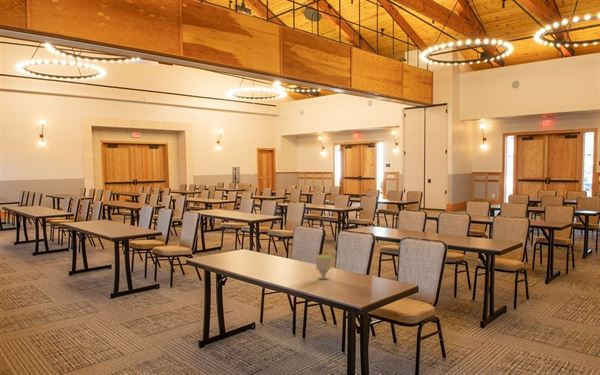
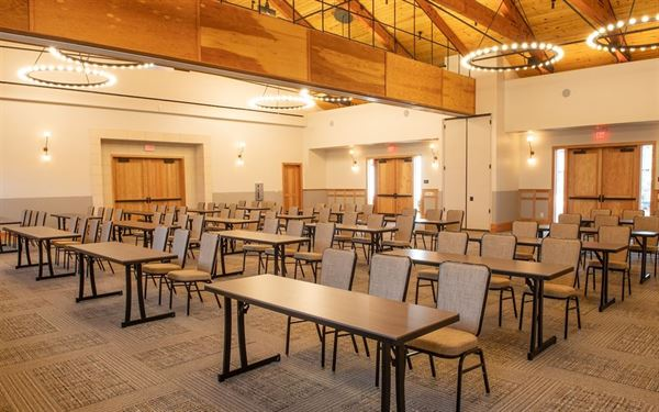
- cup (323, 267)
